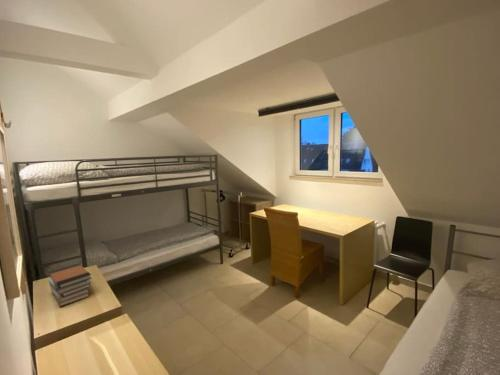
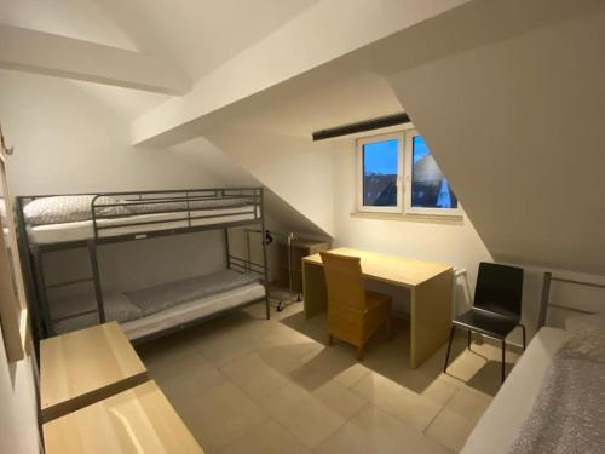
- book stack (70, 283)
